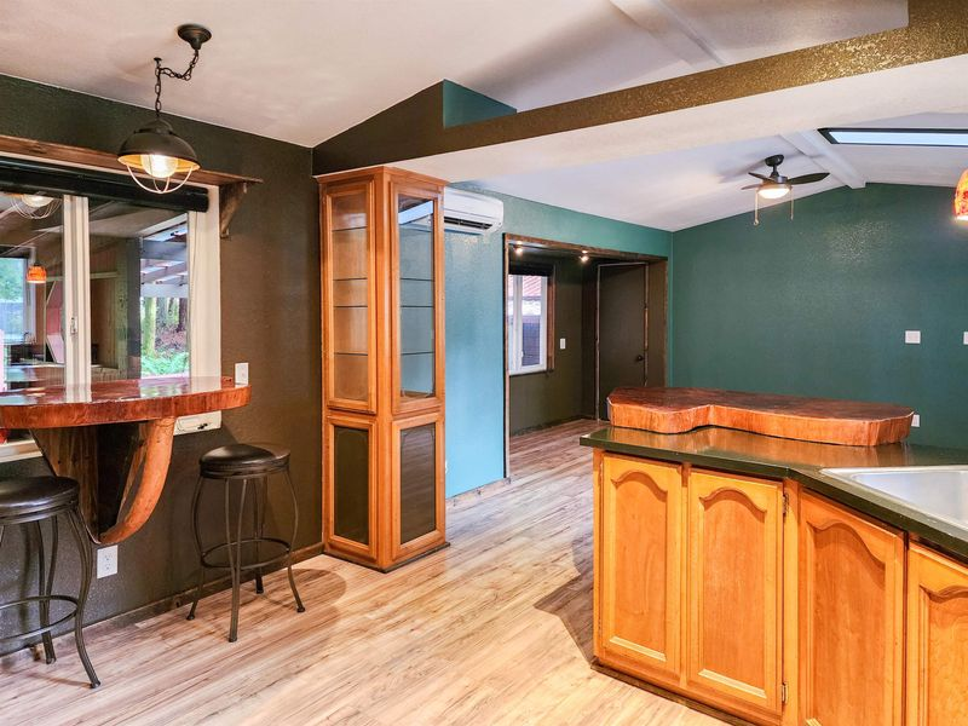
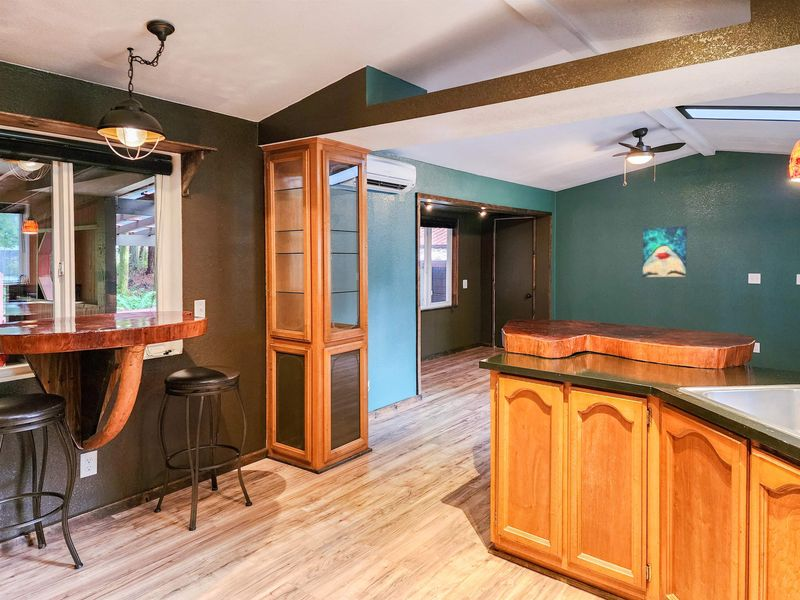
+ wall art (664, 252)
